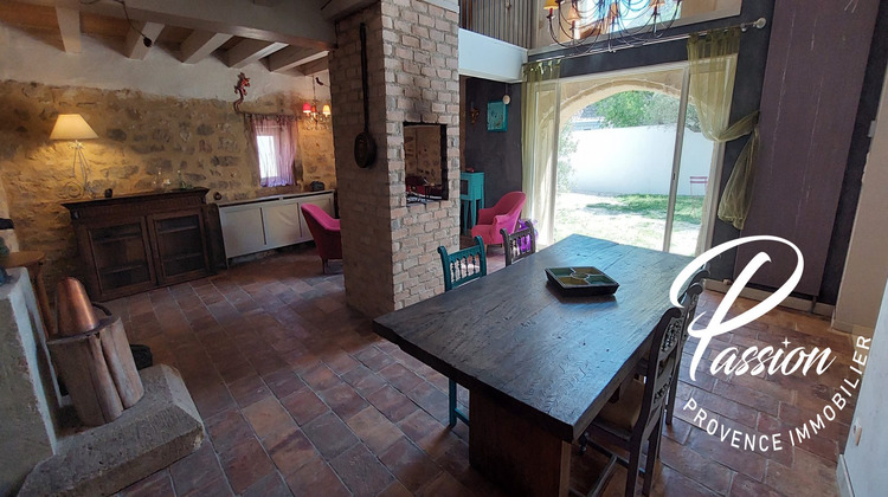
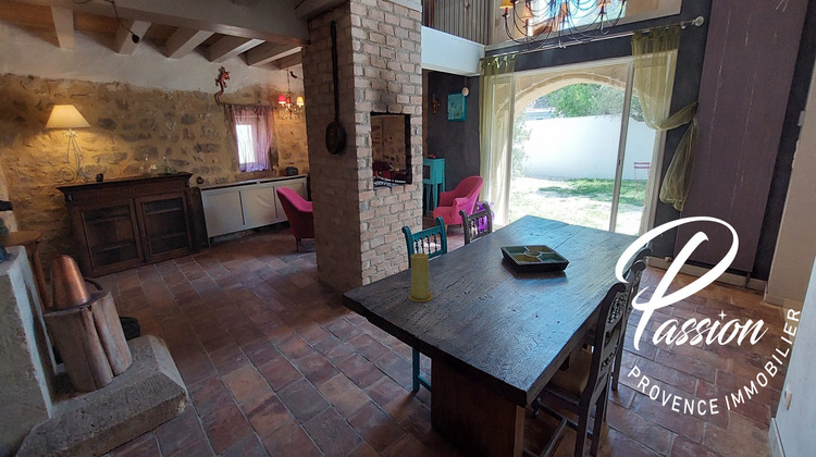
+ candle (420, 275)
